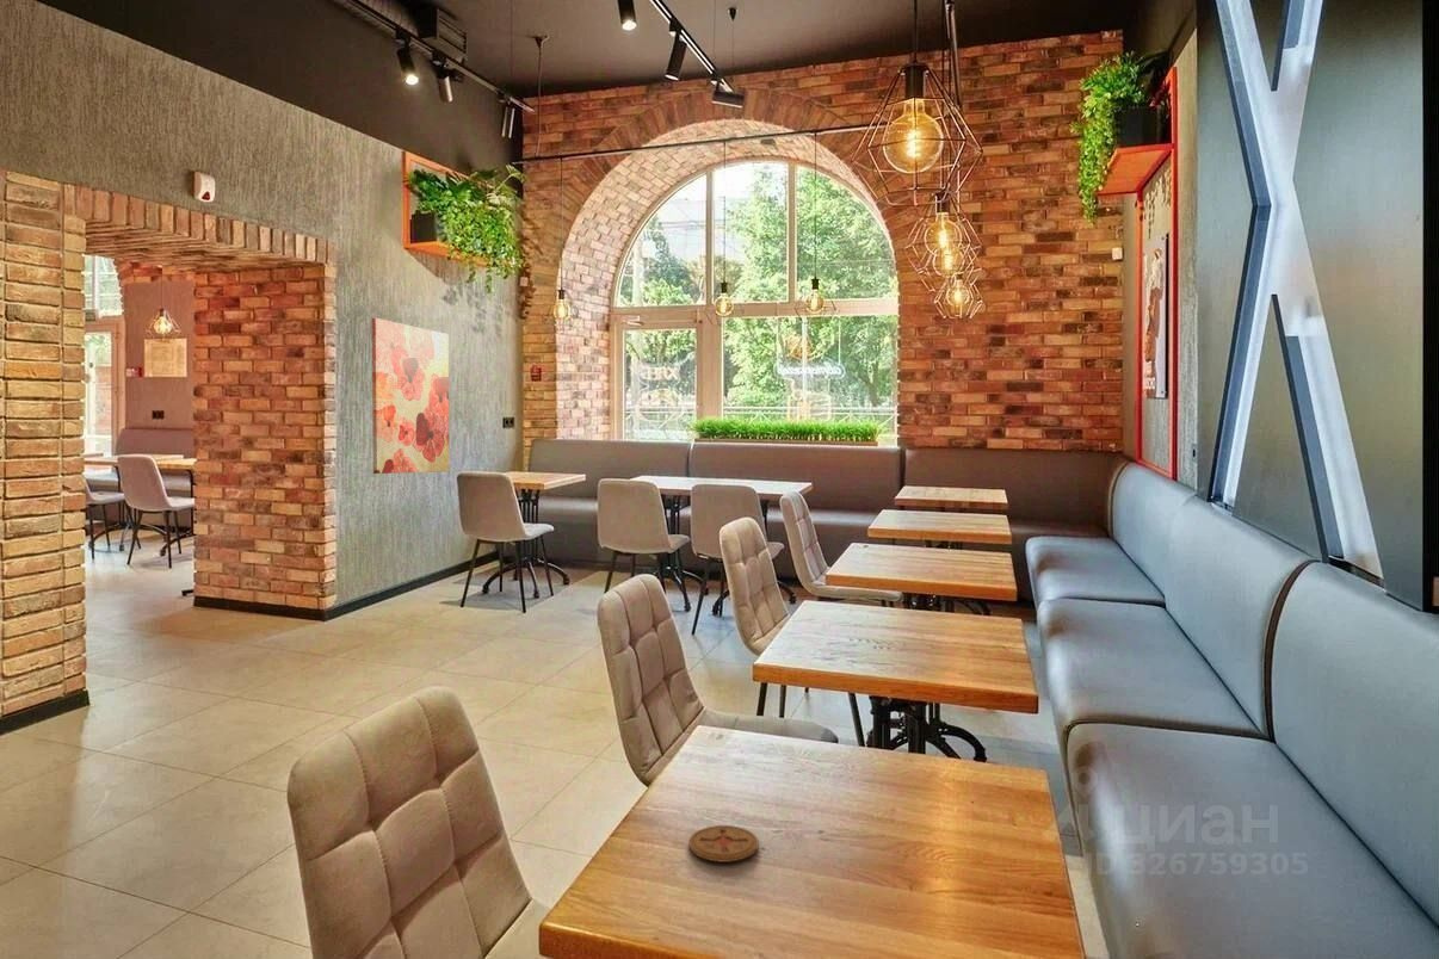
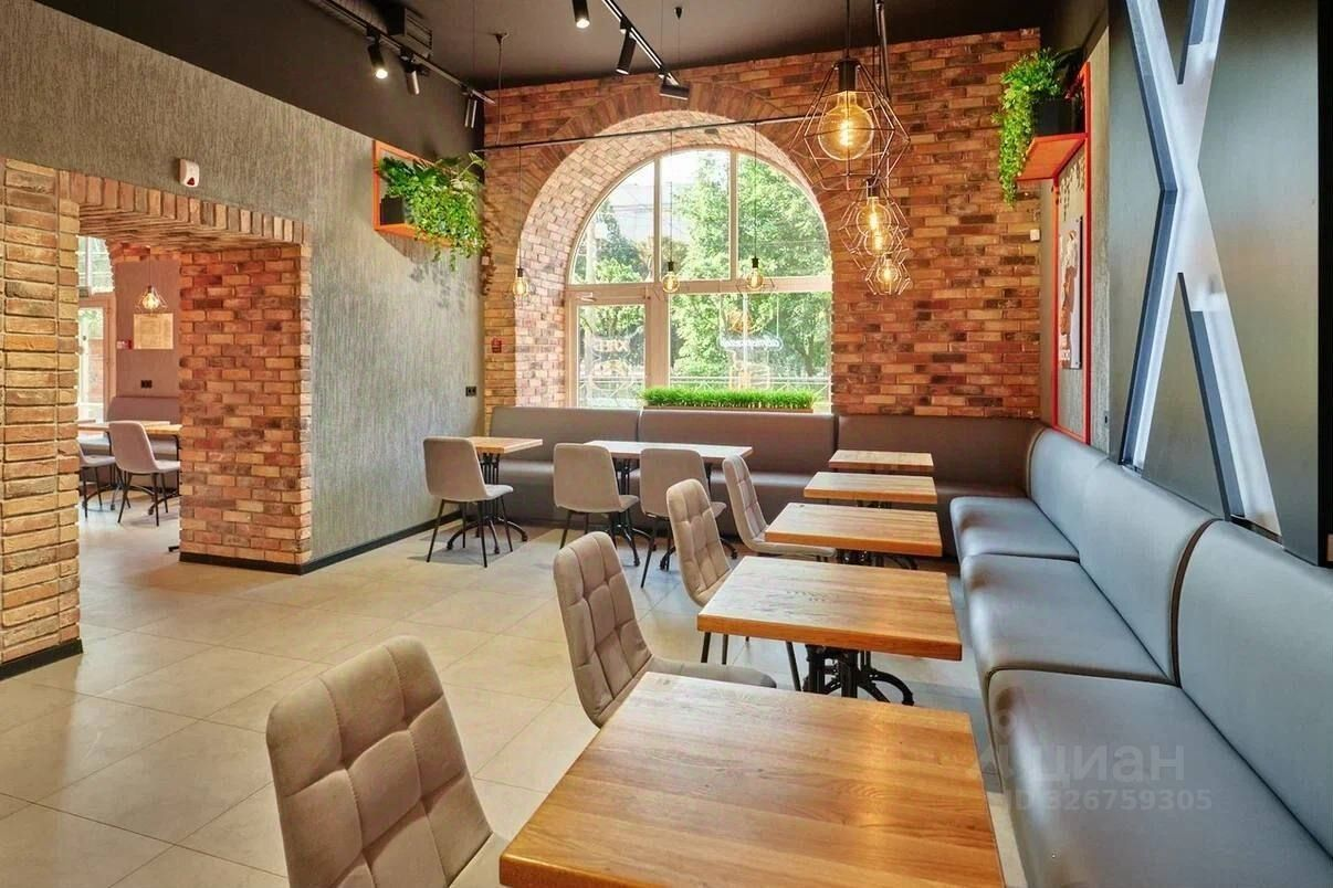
- wall art (413, 400)
- coaster (723, 842)
